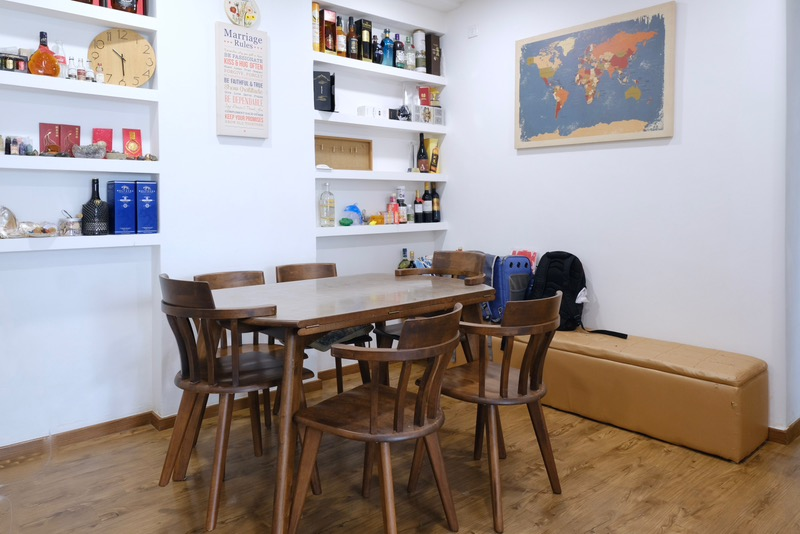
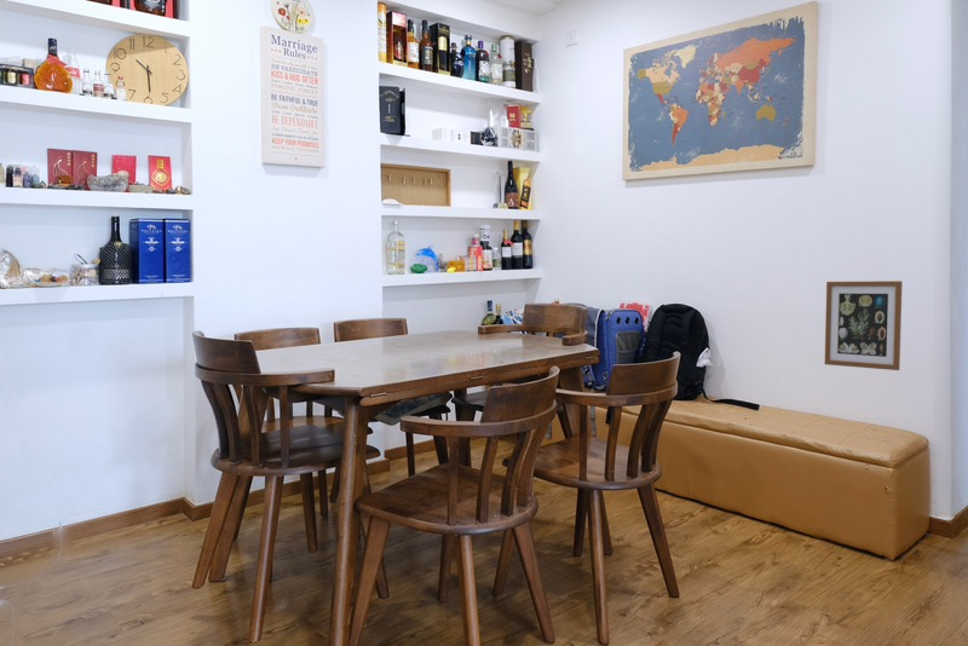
+ wall art (862, 324)
